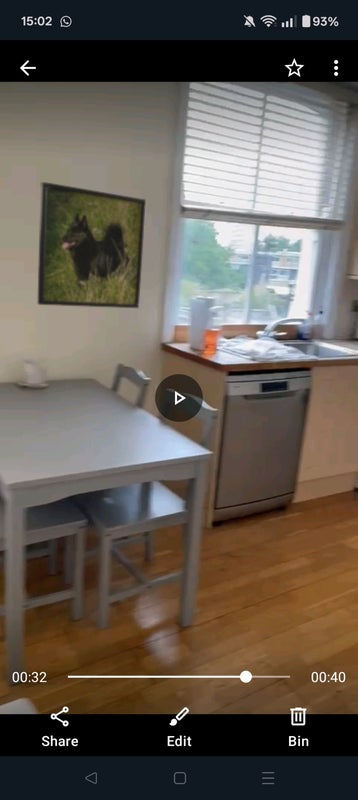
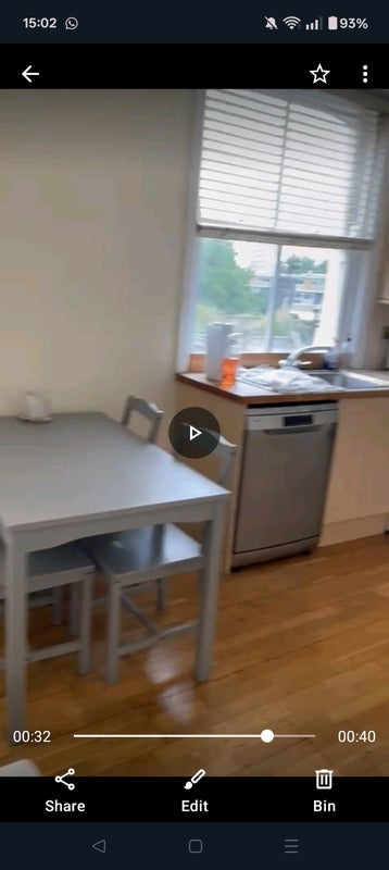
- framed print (93, 250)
